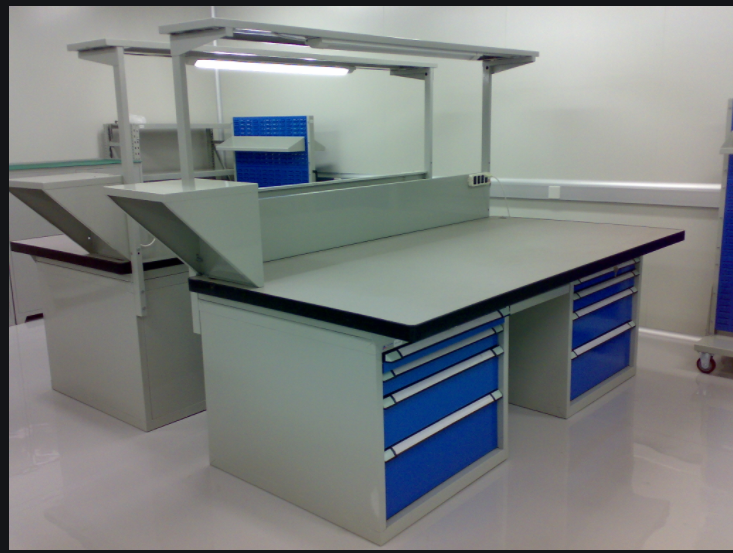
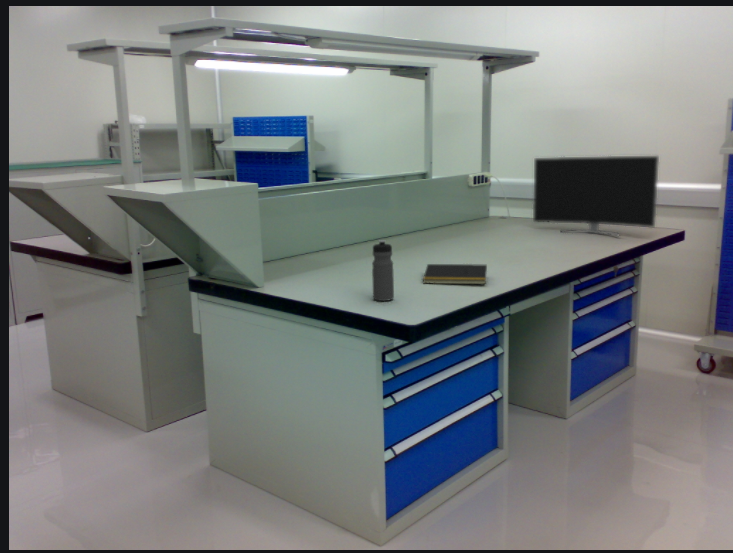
+ water bottle (382, 269)
+ monitor (592, 195)
+ notepad (455, 273)
